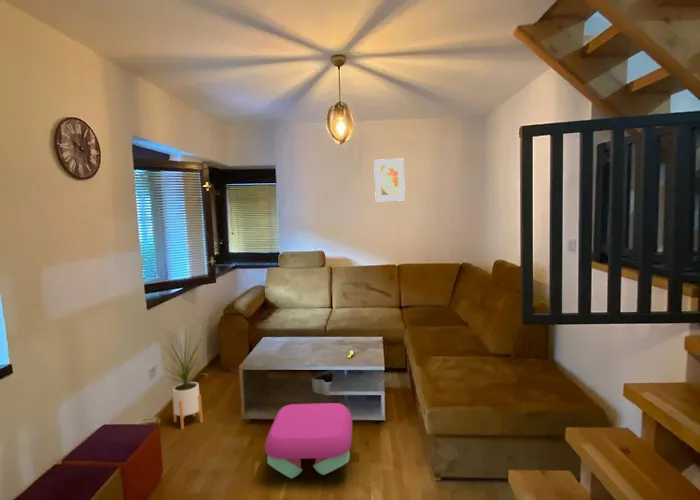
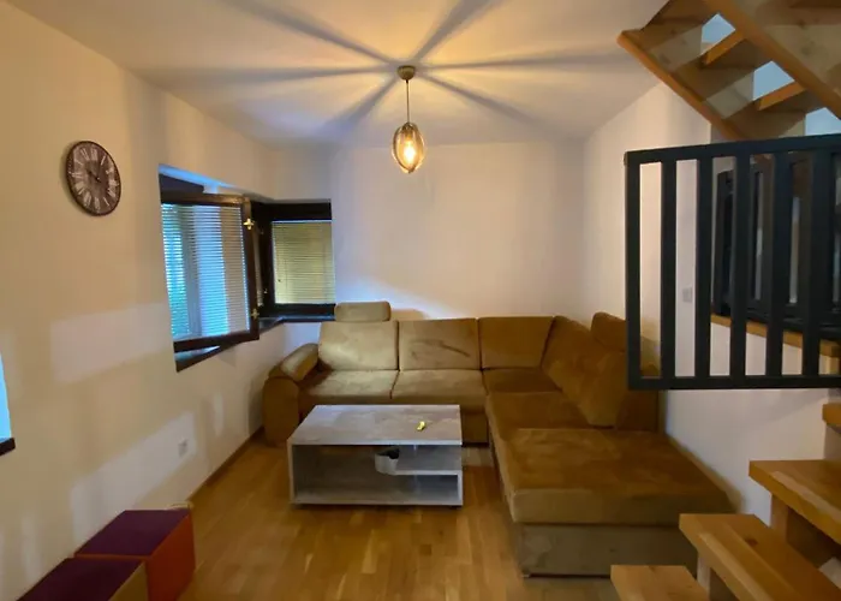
- house plant (184, 374)
- stool (311, 441)
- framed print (389, 180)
